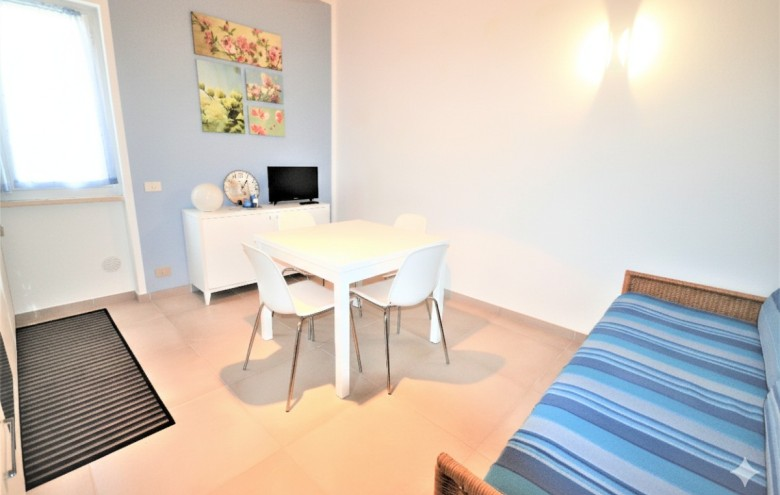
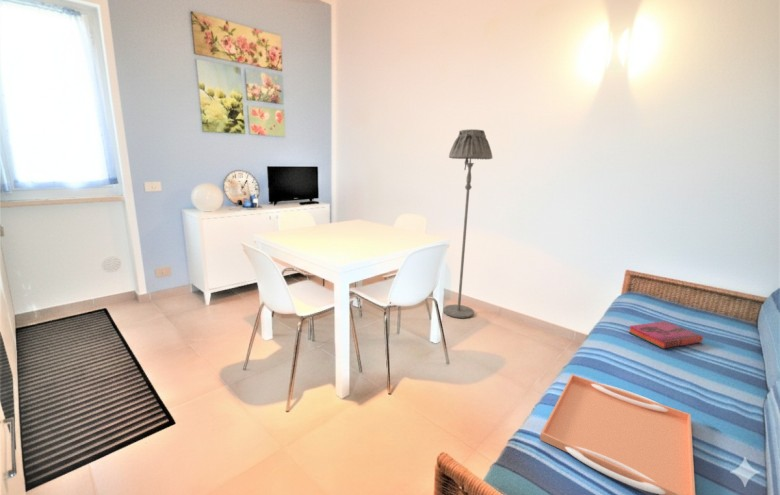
+ serving tray (618, 426)
+ floor lamp (465, 226)
+ hardback book (664, 334)
